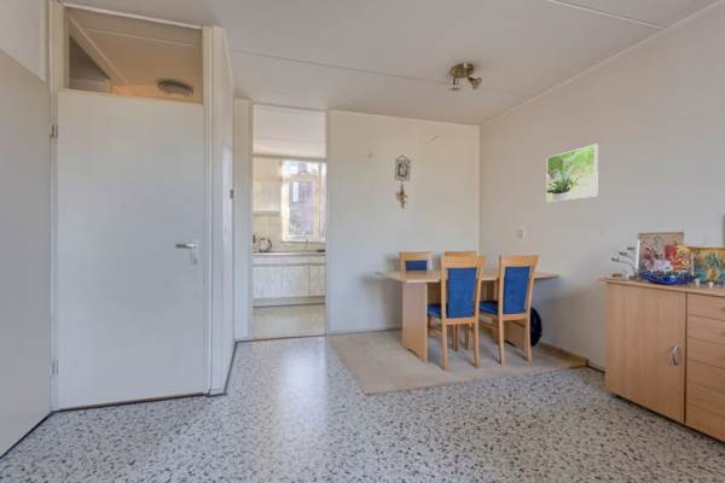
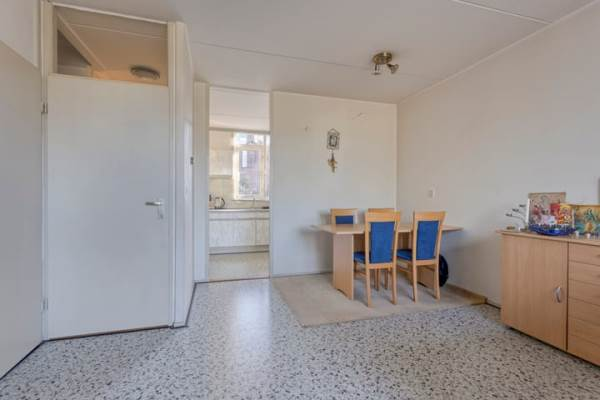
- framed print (569, 175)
